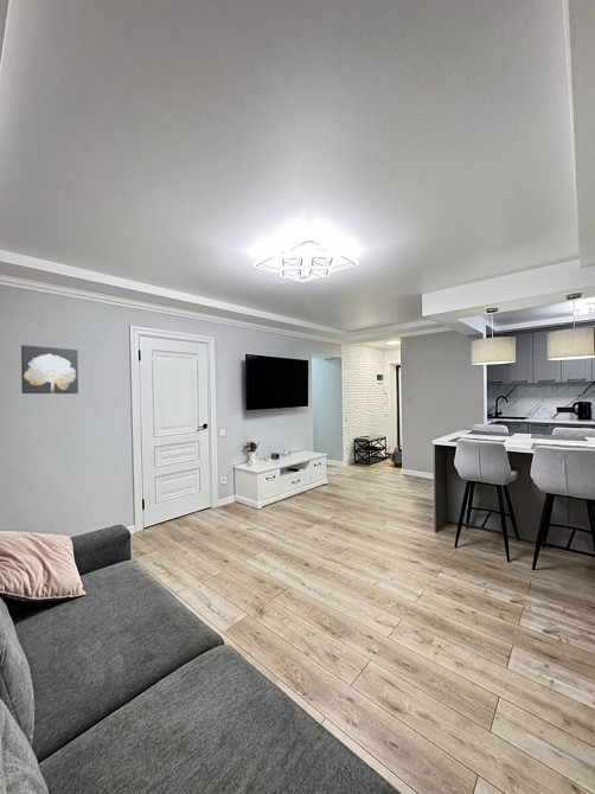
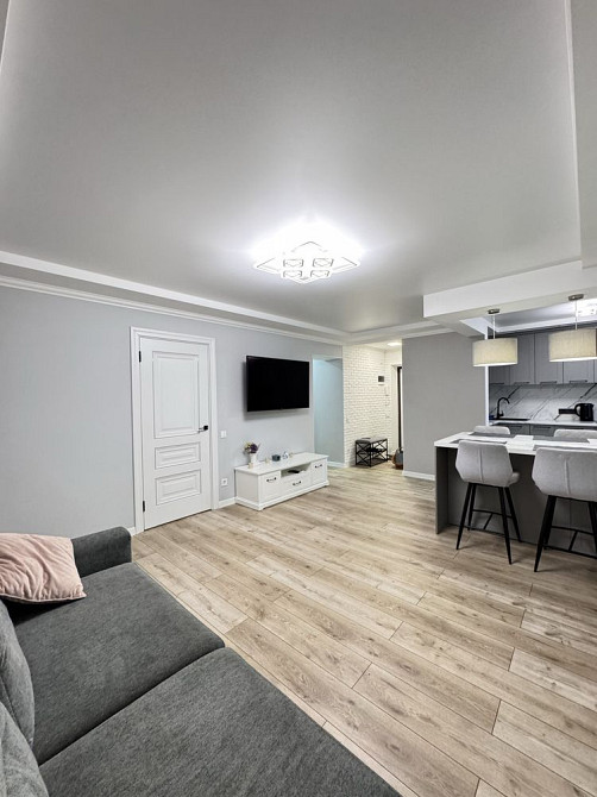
- wall art (51, 370)
